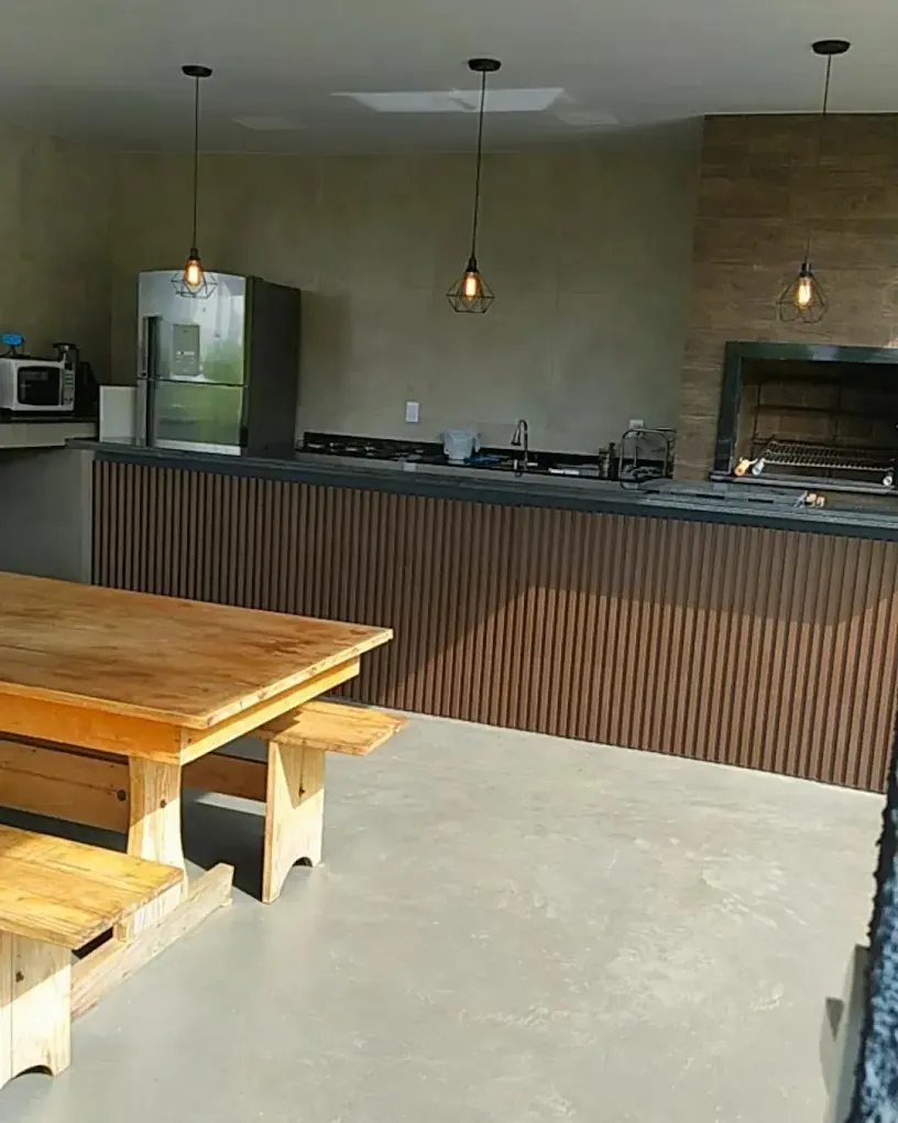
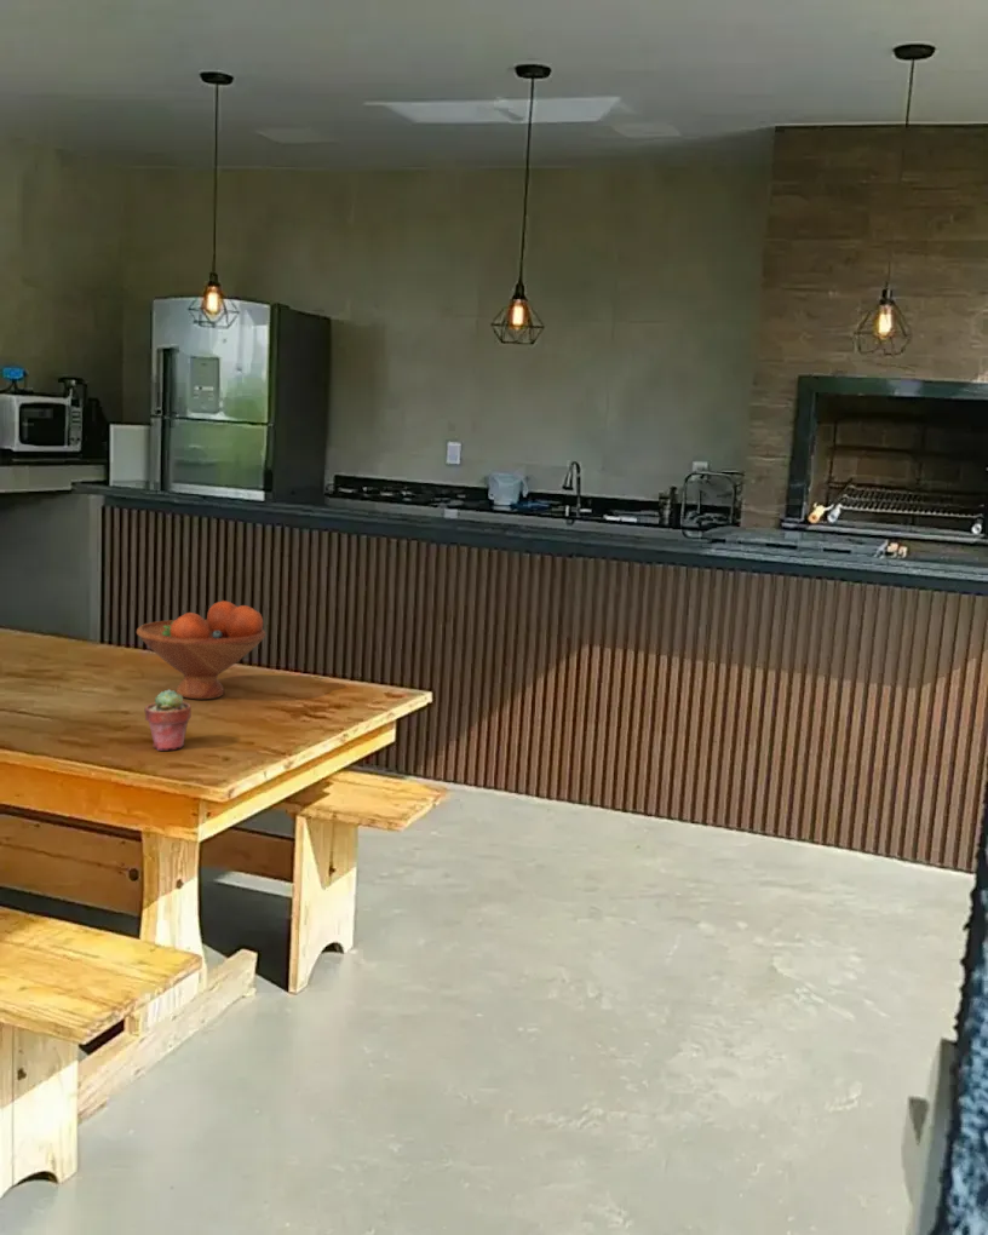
+ potted succulent (167, 718)
+ fruit bowl (201, 649)
